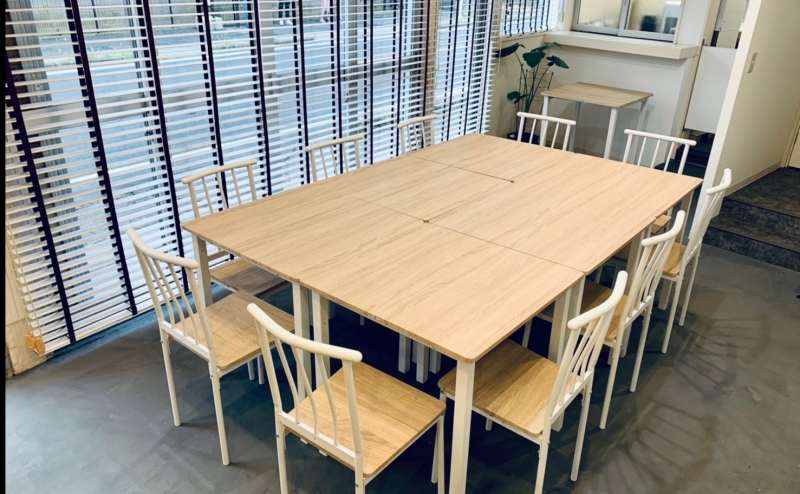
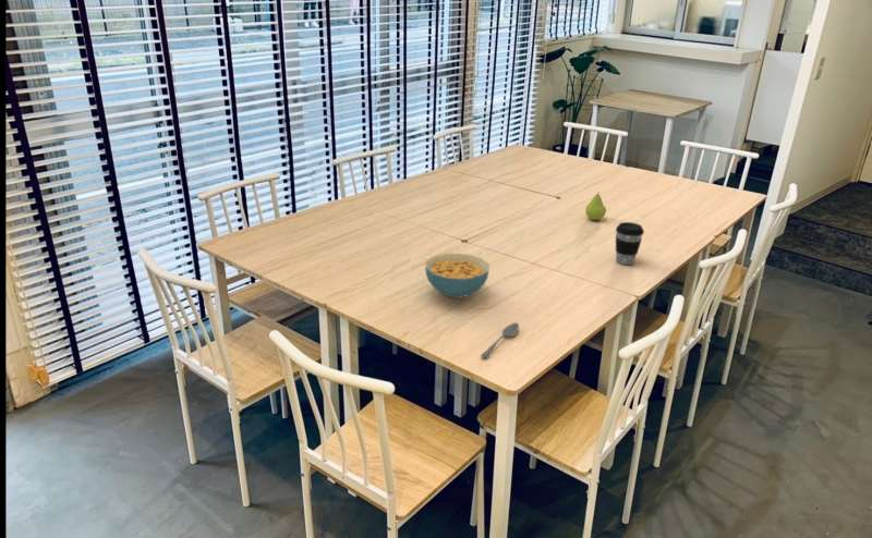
+ fruit (596, 205)
+ spoon (499, 339)
+ cereal bowl (457, 280)
+ coffee cup (628, 243)
